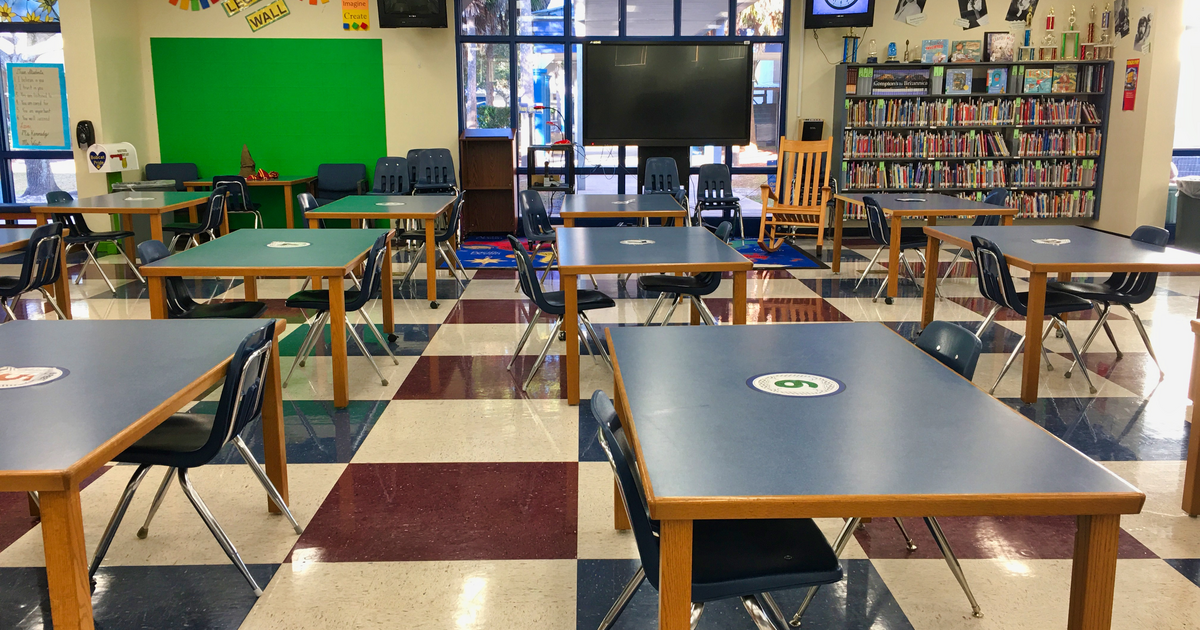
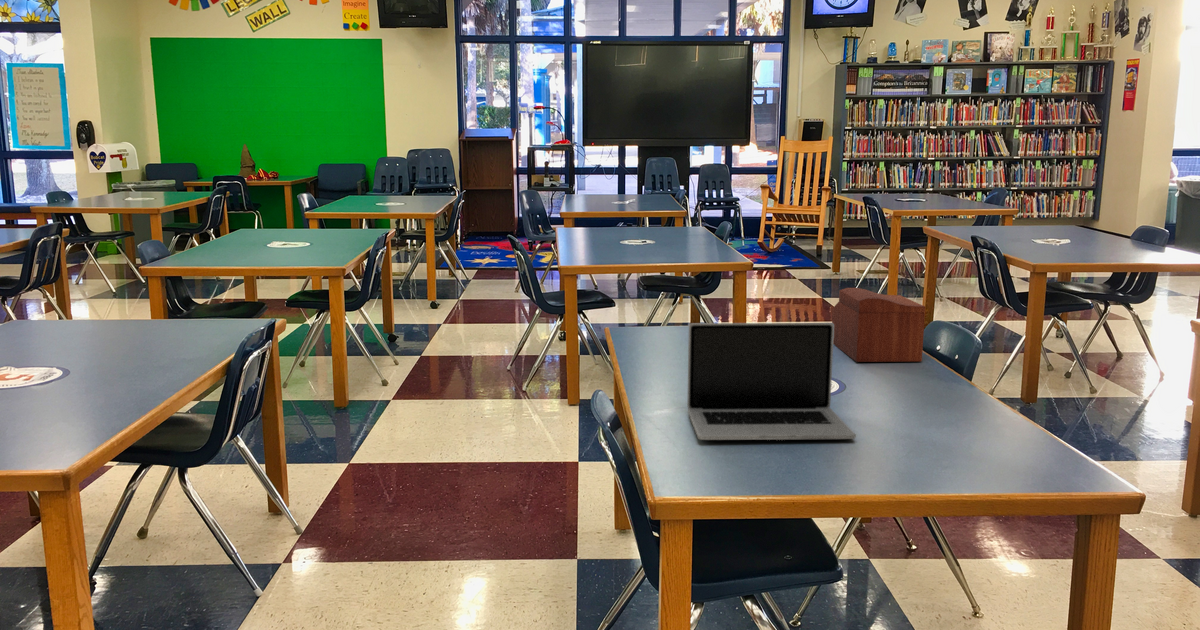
+ sewing box (877, 321)
+ laptop (769, 379)
